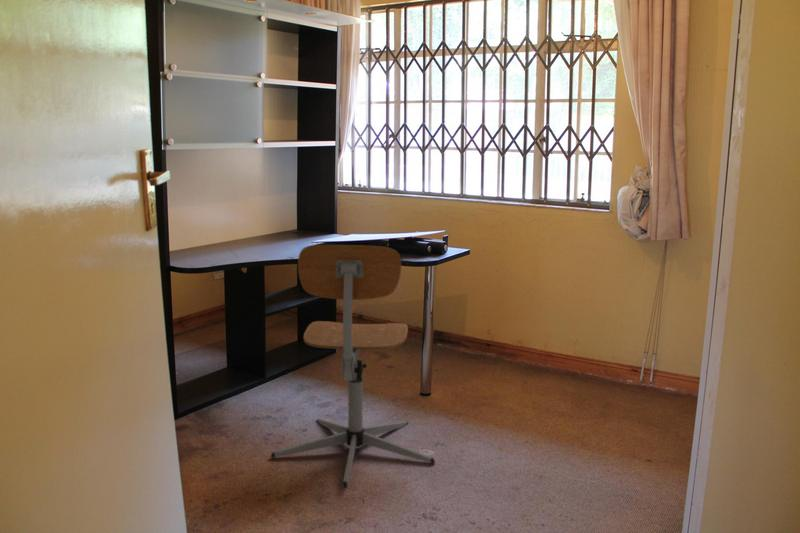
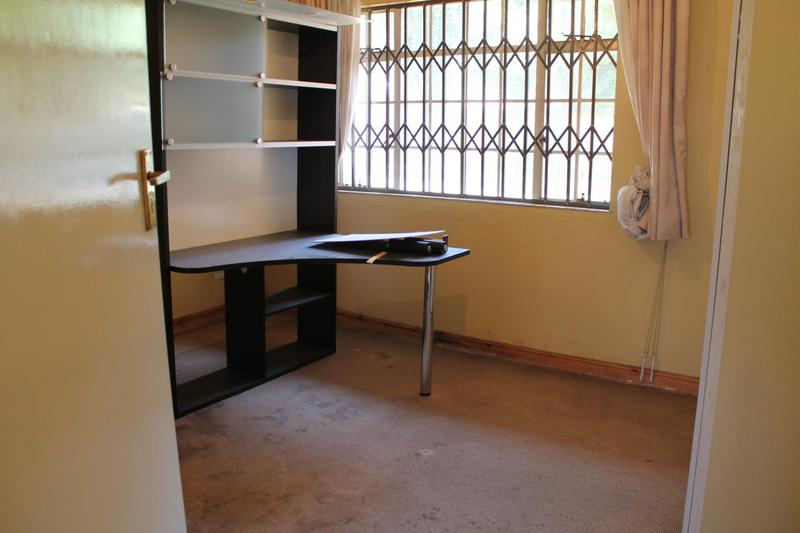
- office chair (354, 348)
